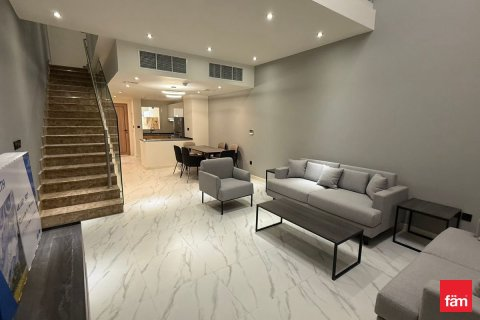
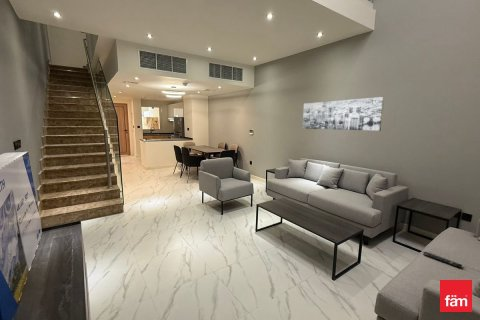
+ wall art (337, 115)
+ remote control (441, 259)
